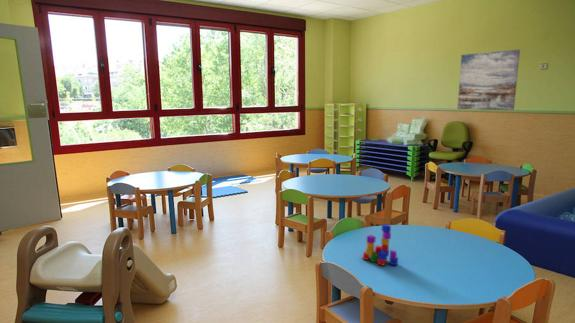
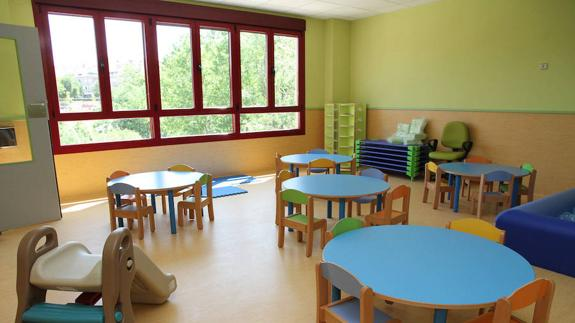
- toy blocks (381, 243)
- wall art (486, 81)
